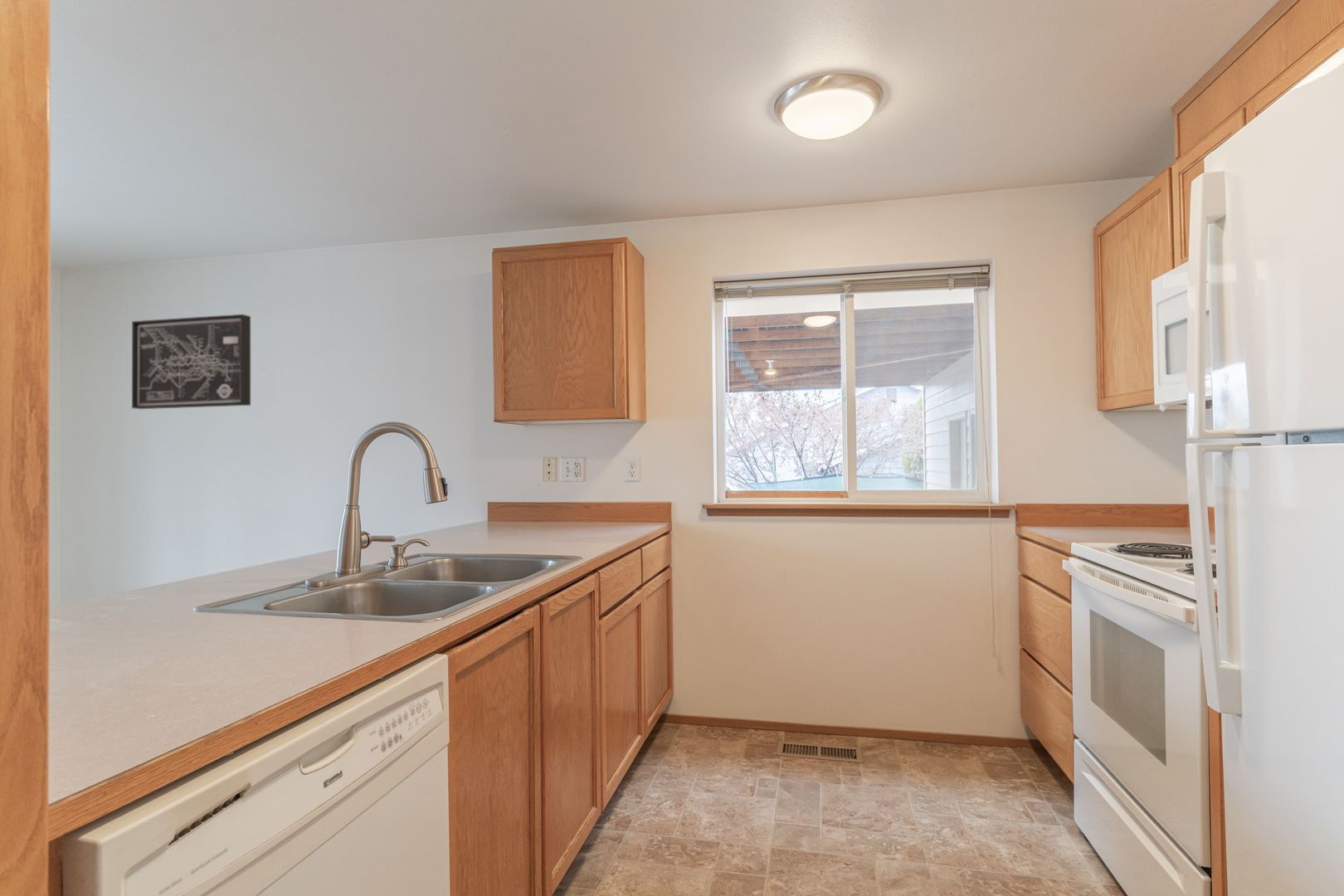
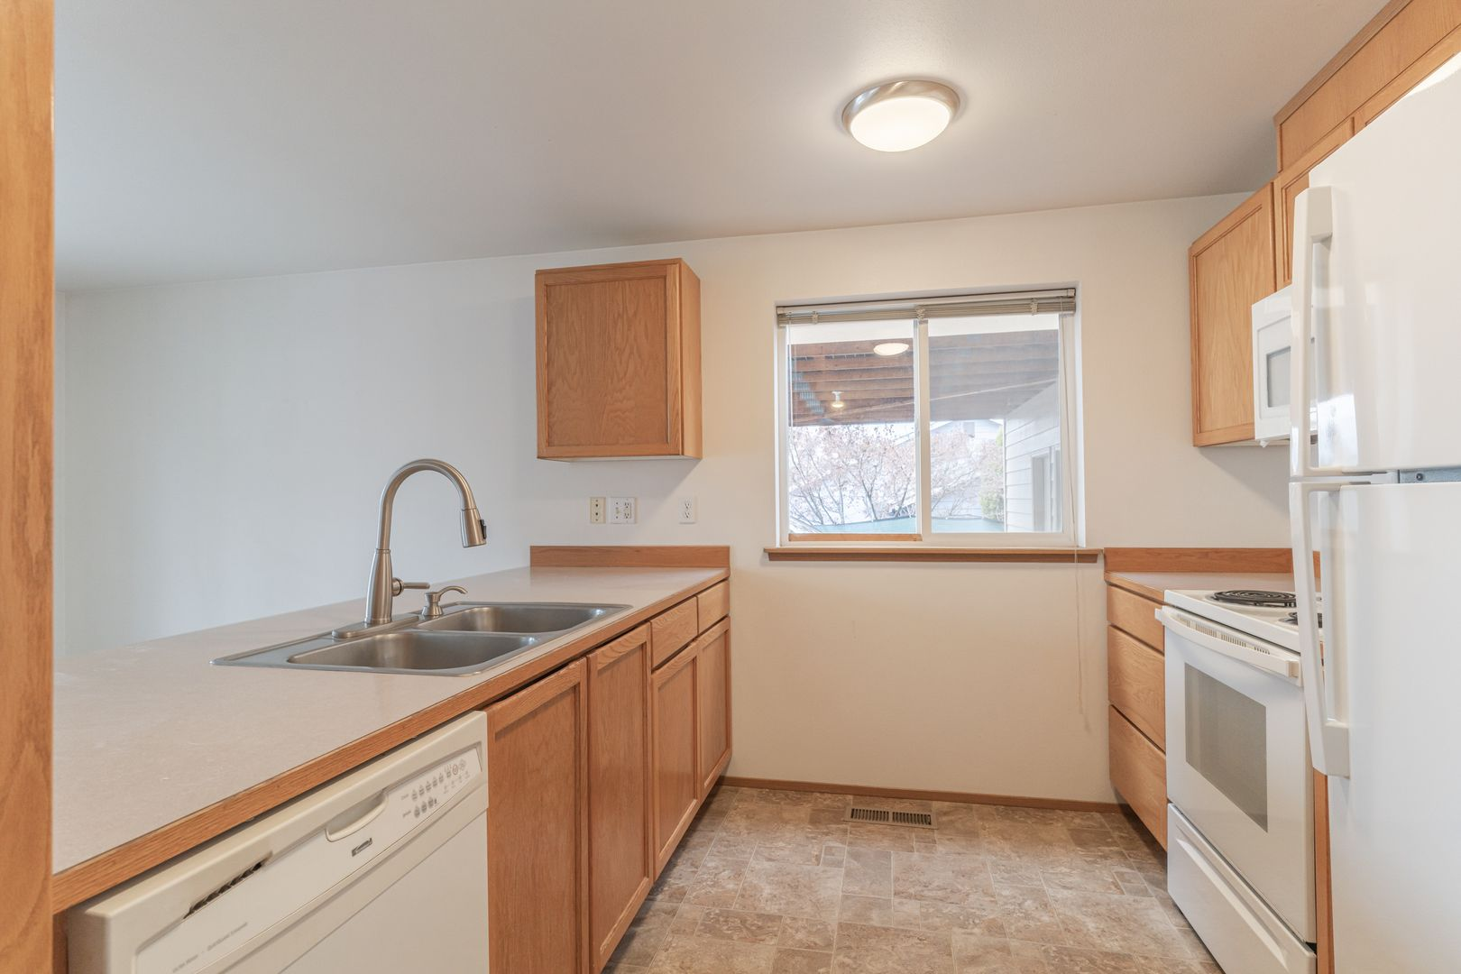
- wall art (190, 363)
